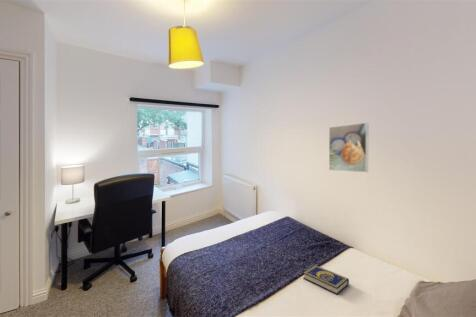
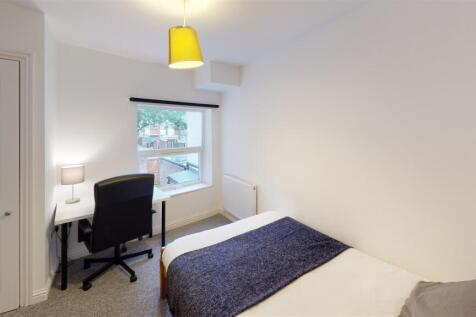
- book (324, 278)
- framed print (347, 148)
